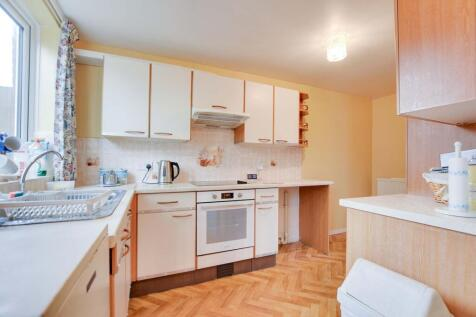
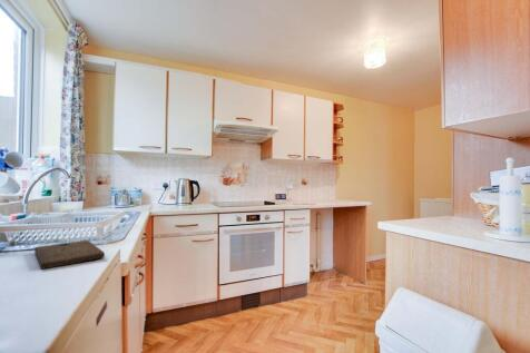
+ cutting board (68, 252)
